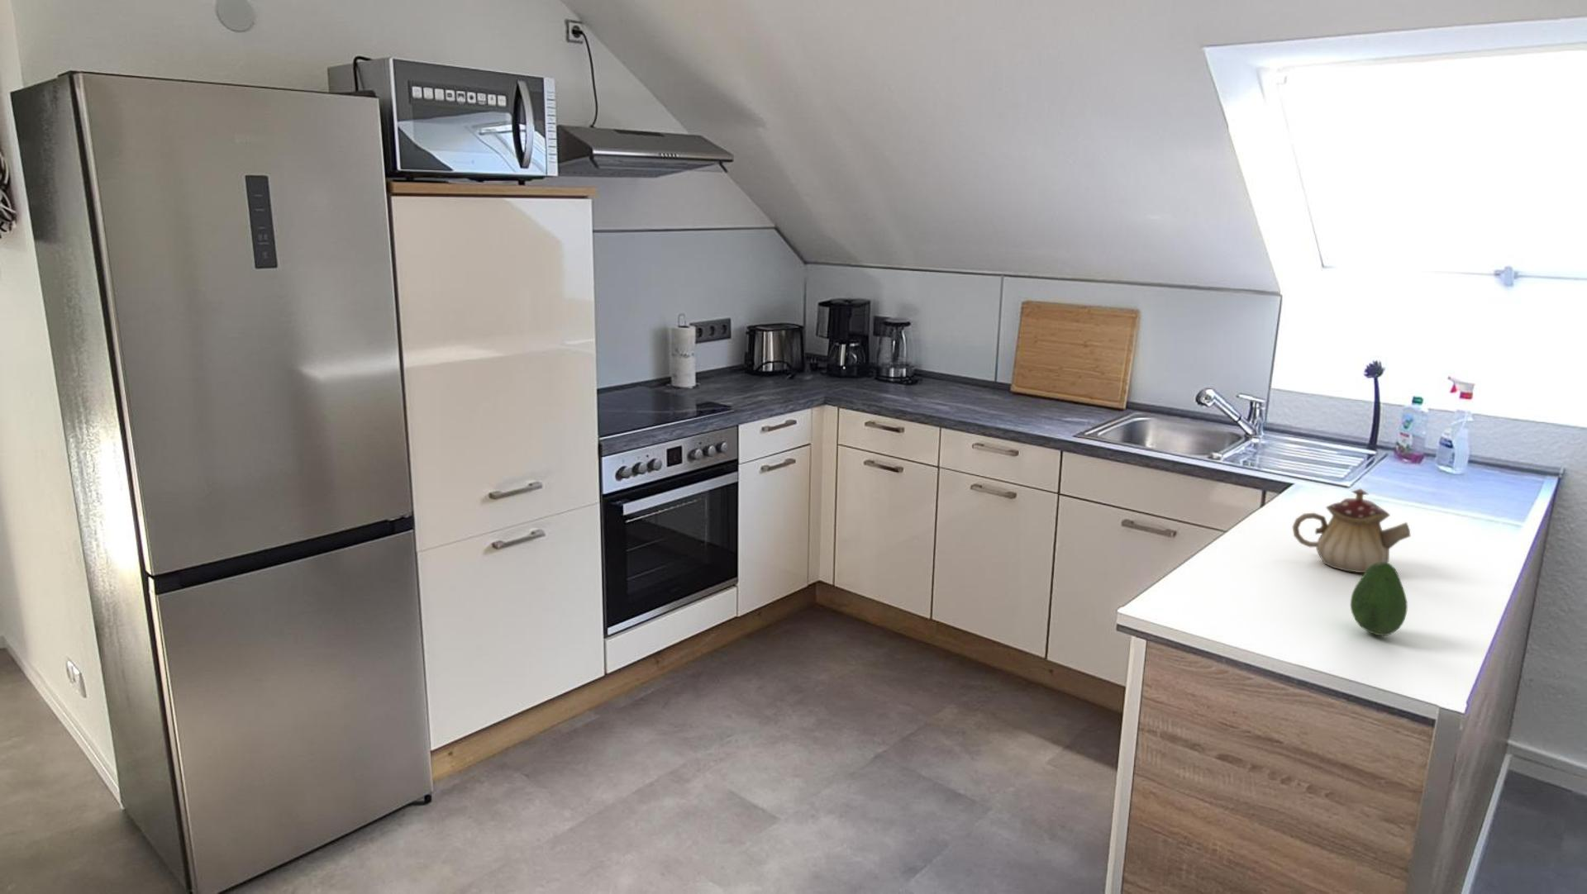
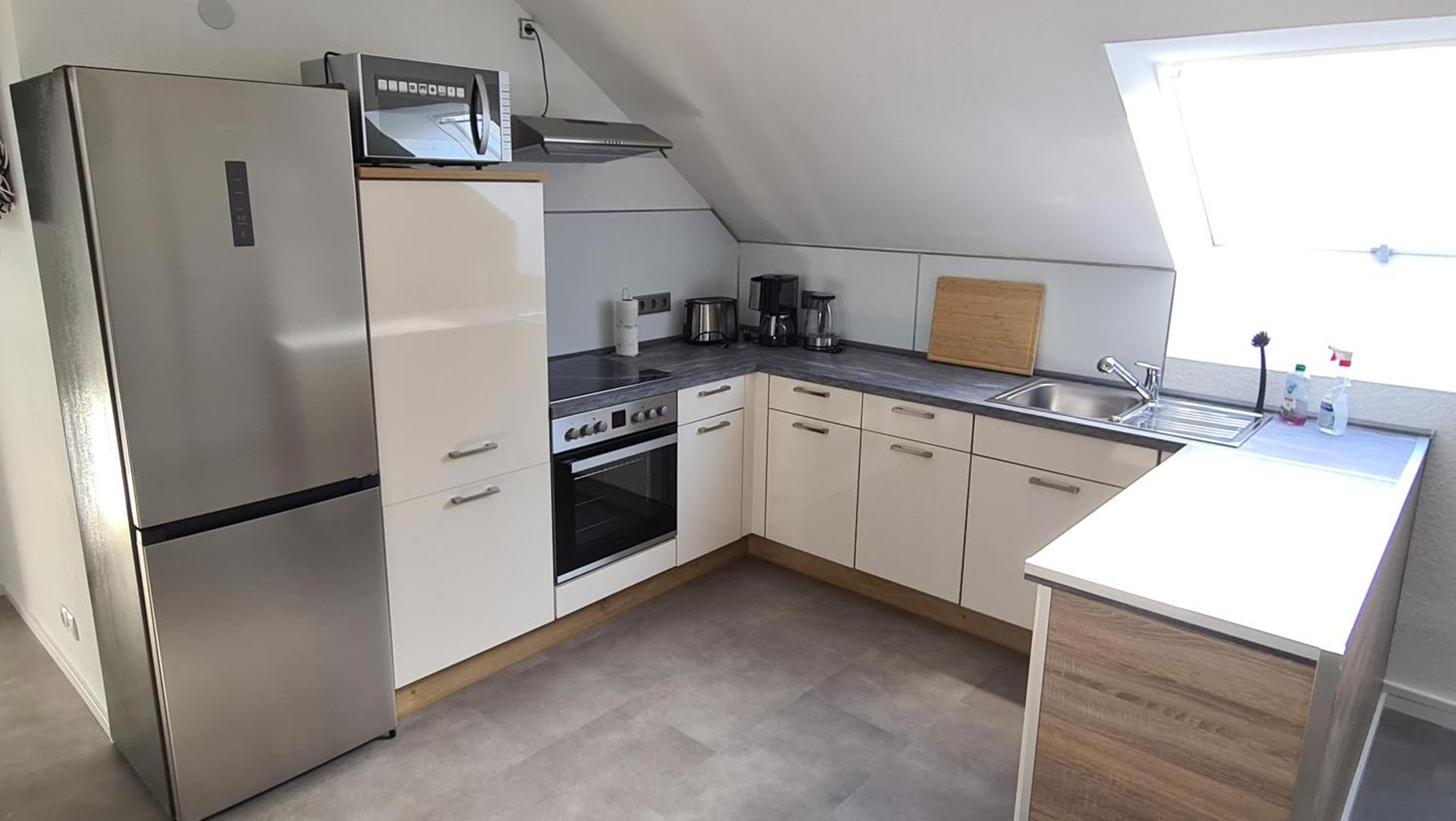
- fruit (1379, 598)
- teapot (1349, 526)
